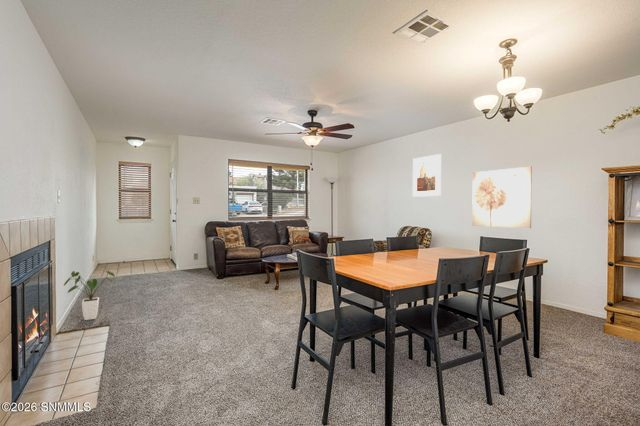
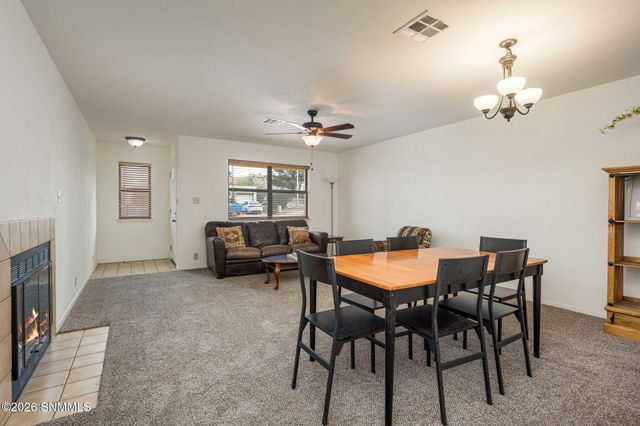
- house plant (90, 294)
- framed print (426, 176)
- wall art (499, 198)
